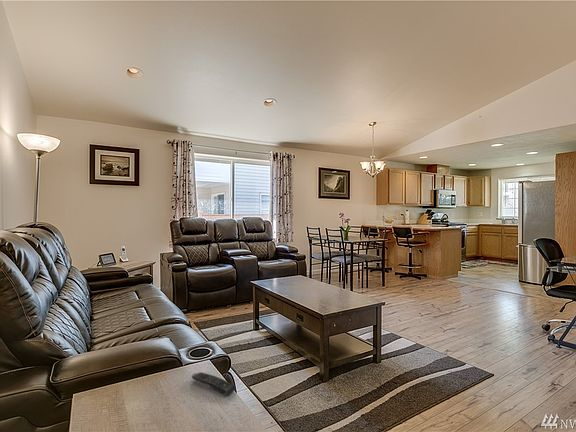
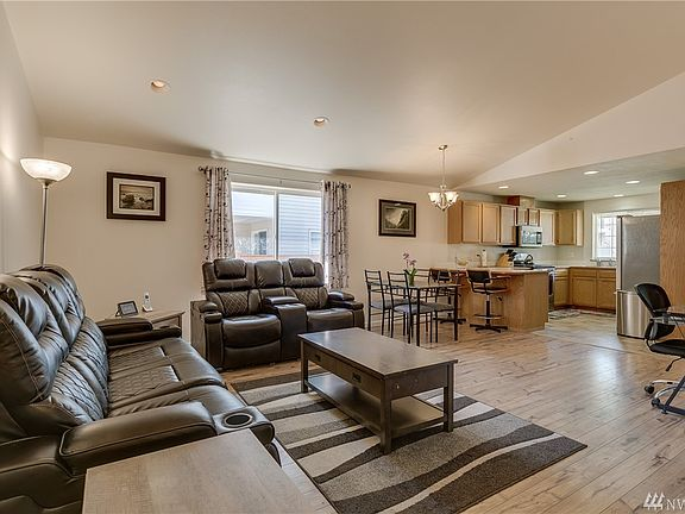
- remote control (211, 381)
